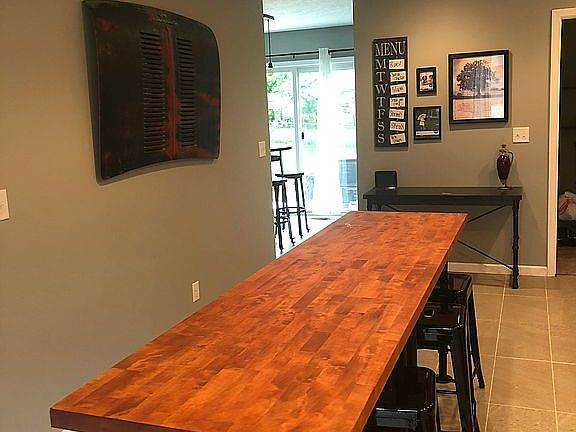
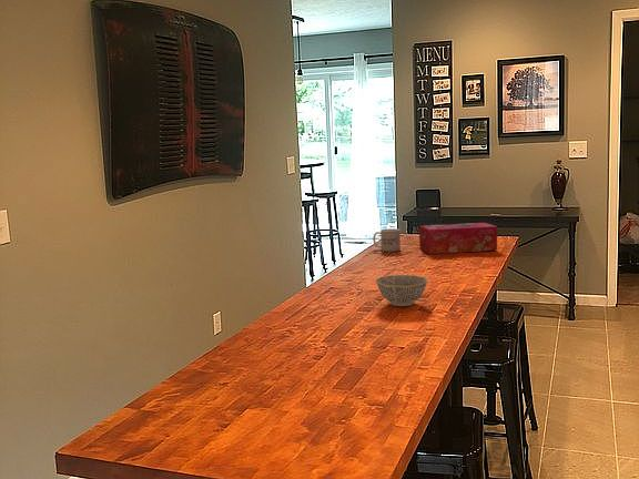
+ mug (386, 240)
+ bowl (402, 292)
+ tissue box (457, 237)
